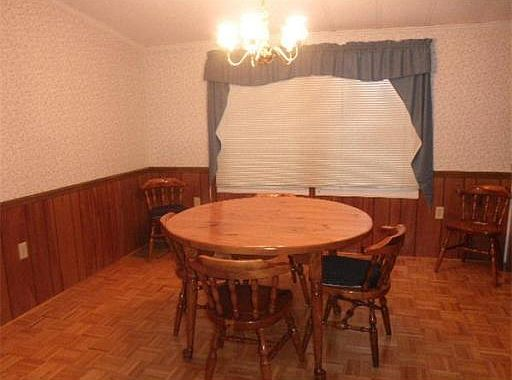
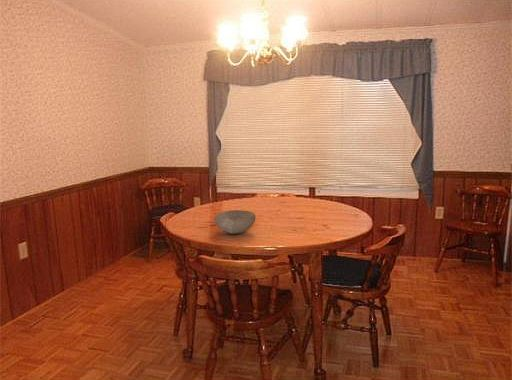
+ bowl (235, 223)
